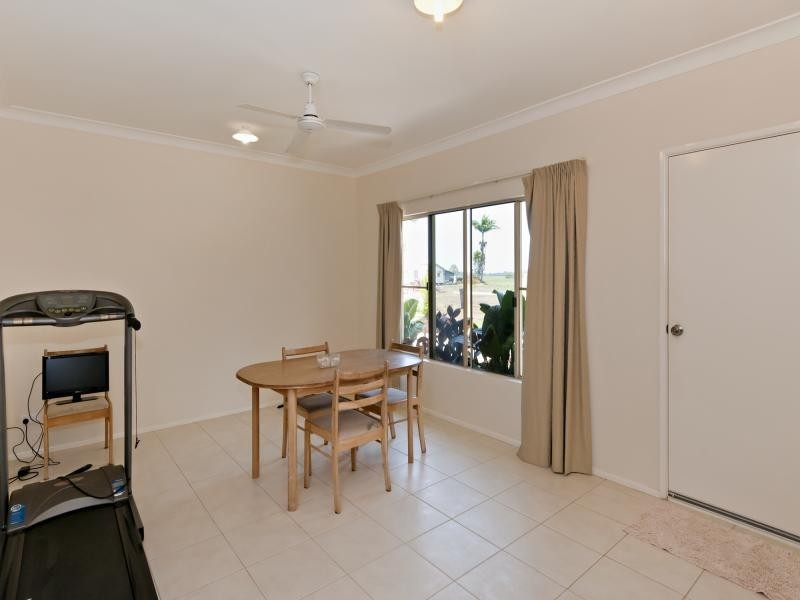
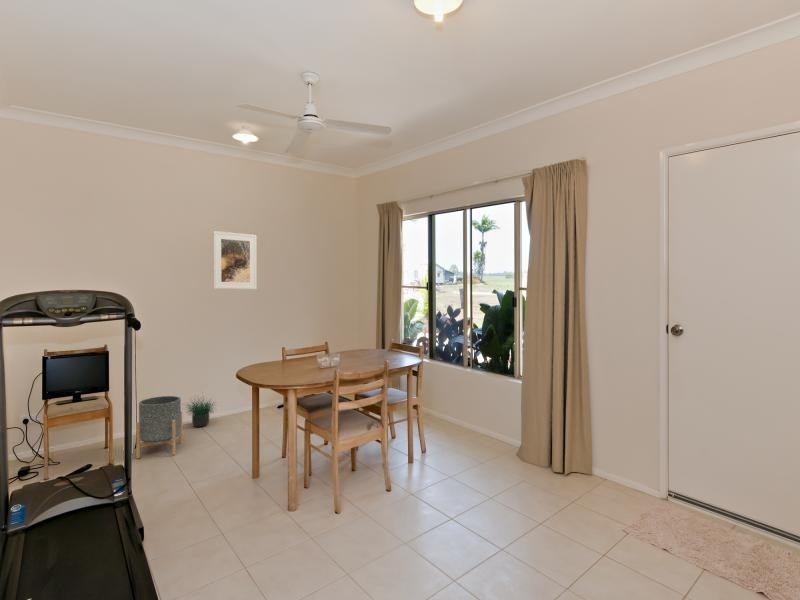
+ potted plant (200, 407)
+ planter (160, 425)
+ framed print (235, 261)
